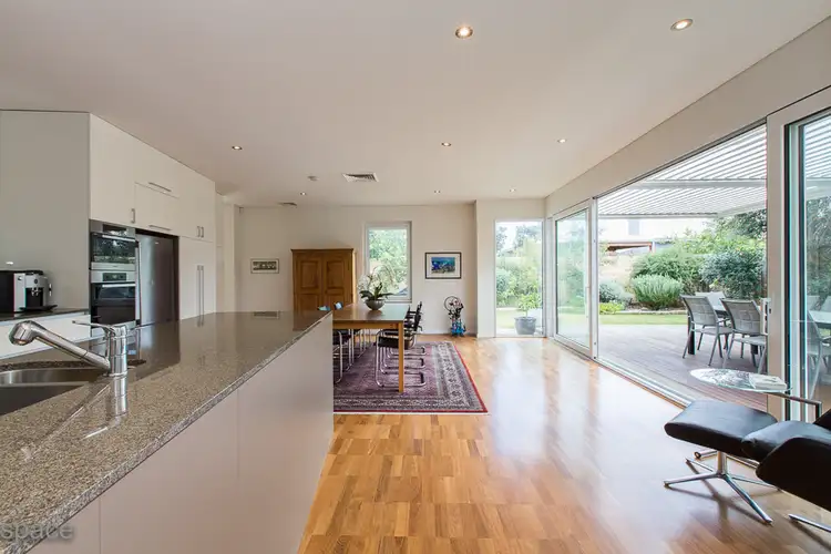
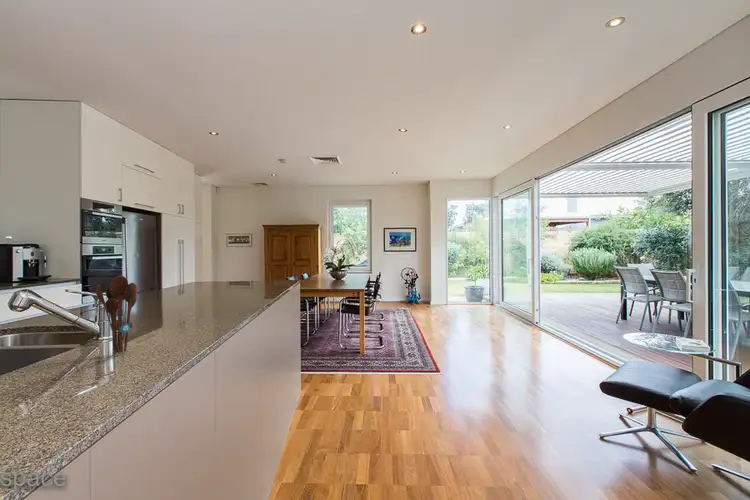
+ utensil holder (118, 314)
